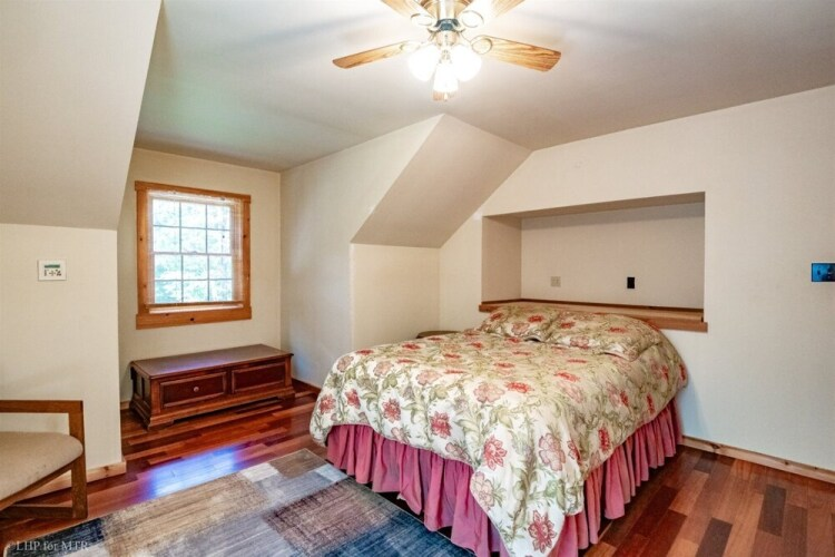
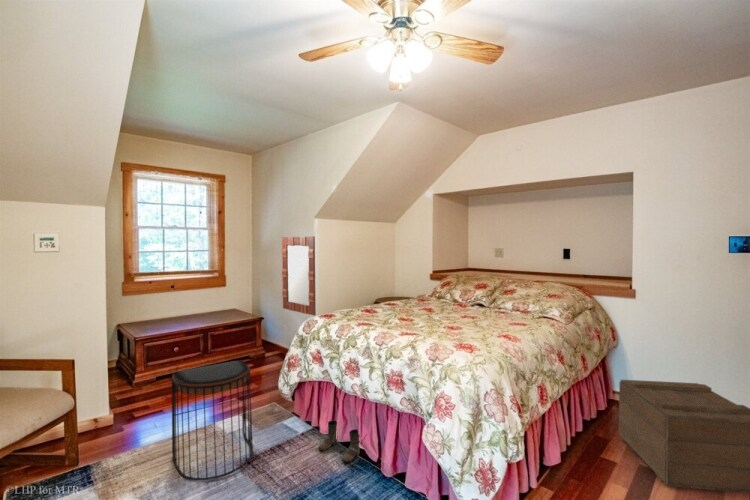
+ wooden crate (683, 429)
+ boots (336, 440)
+ home mirror (297, 274)
+ stool (214, 415)
